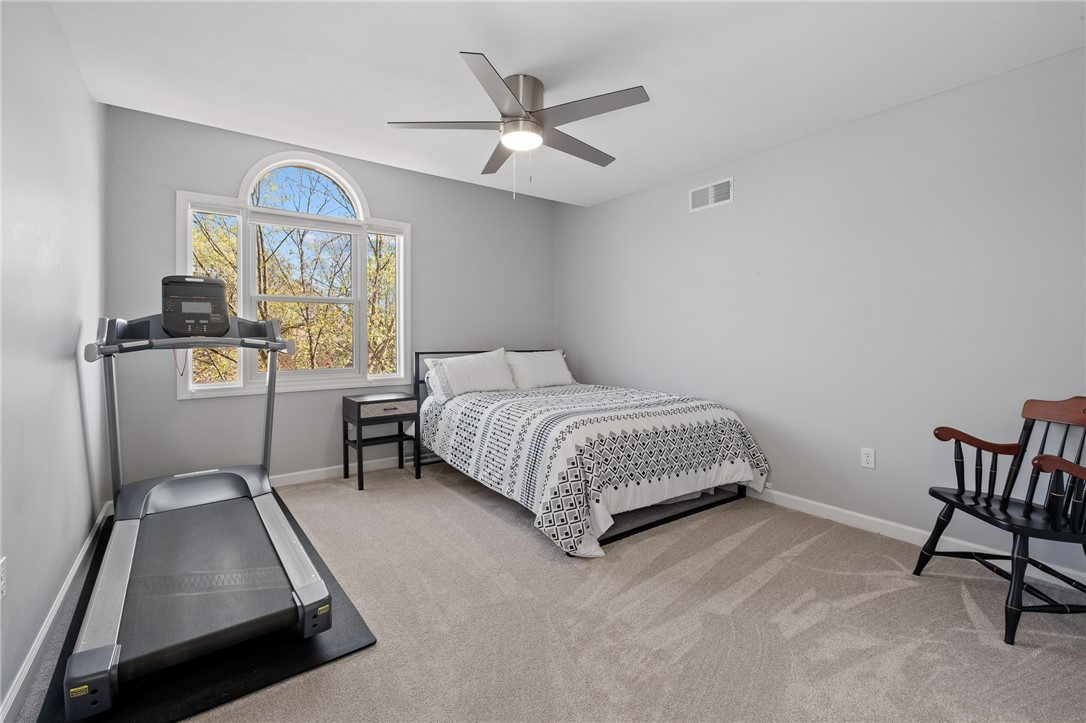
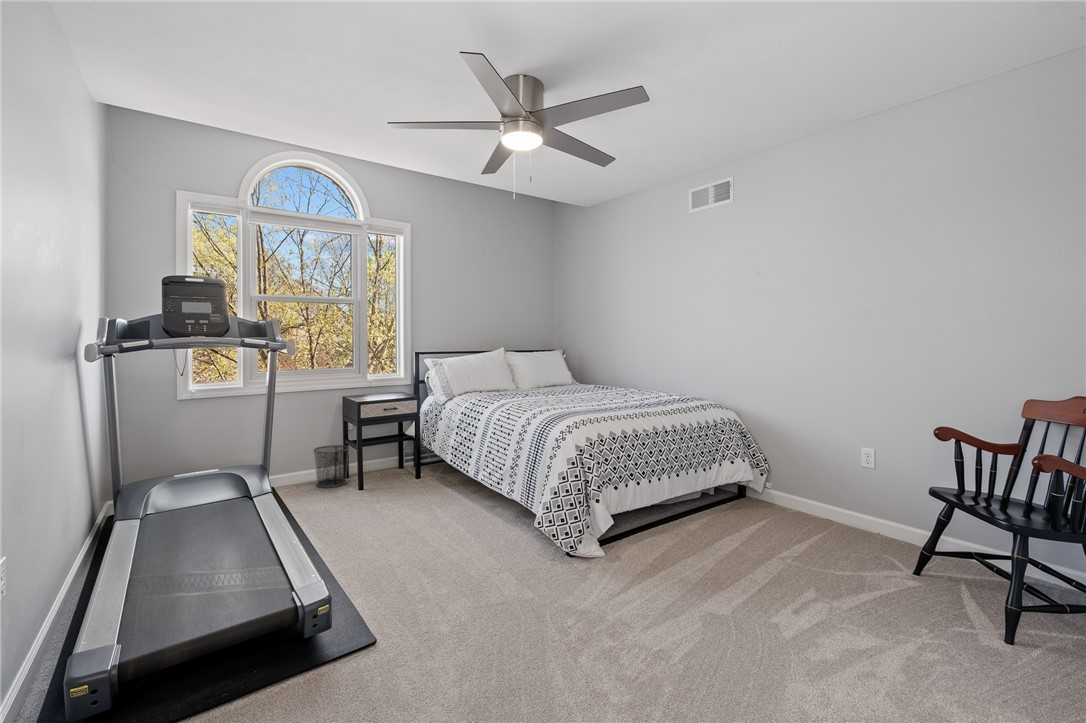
+ waste bin (331, 466)
